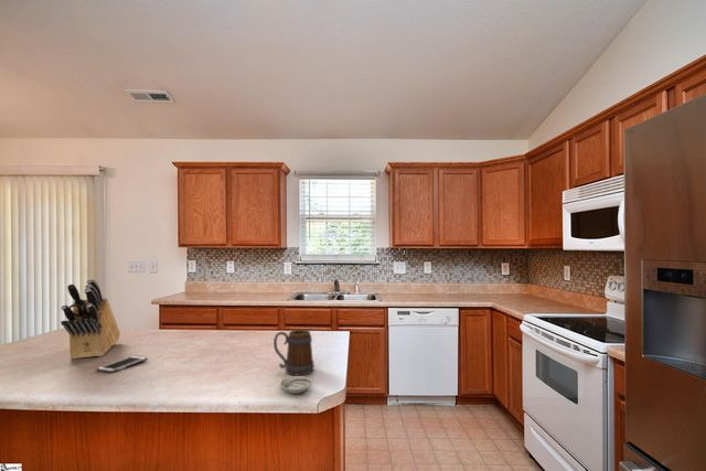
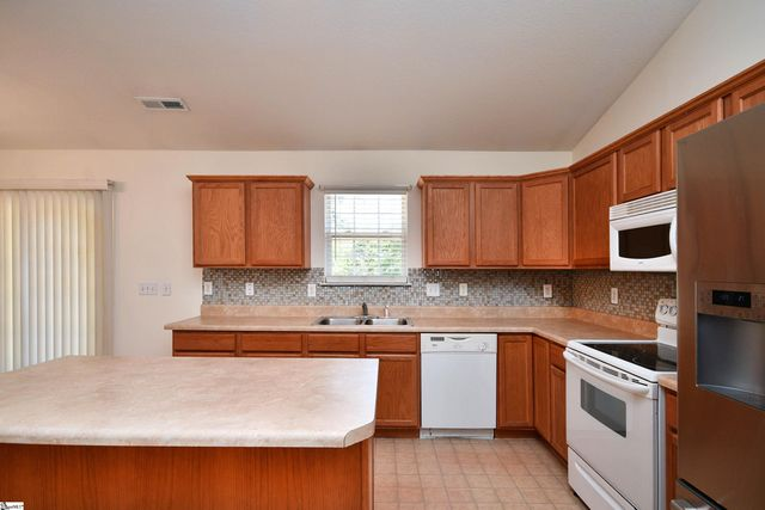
- knife block (93, 313)
- saucer (296, 386)
- mug (293, 351)
- cell phone (122, 363)
